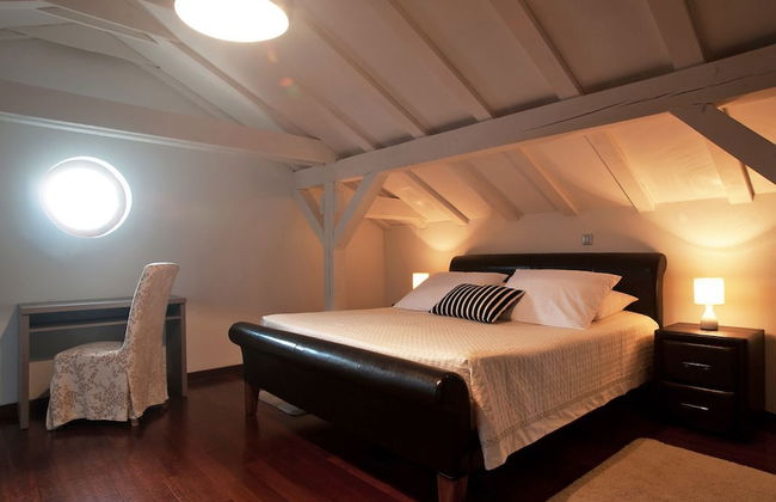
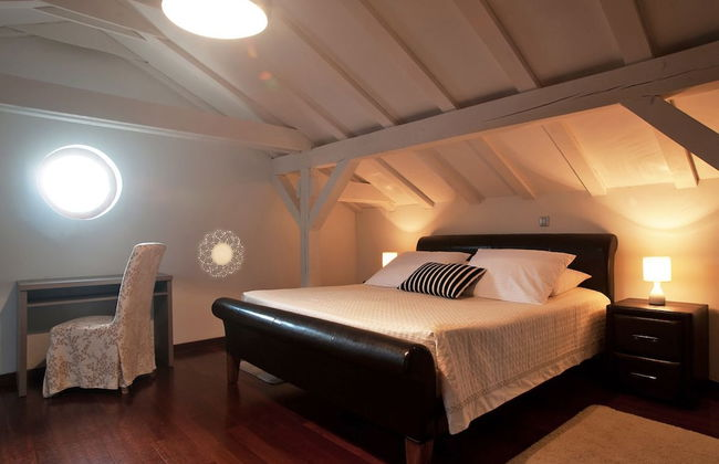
+ decorative wall piece (221, 253)
